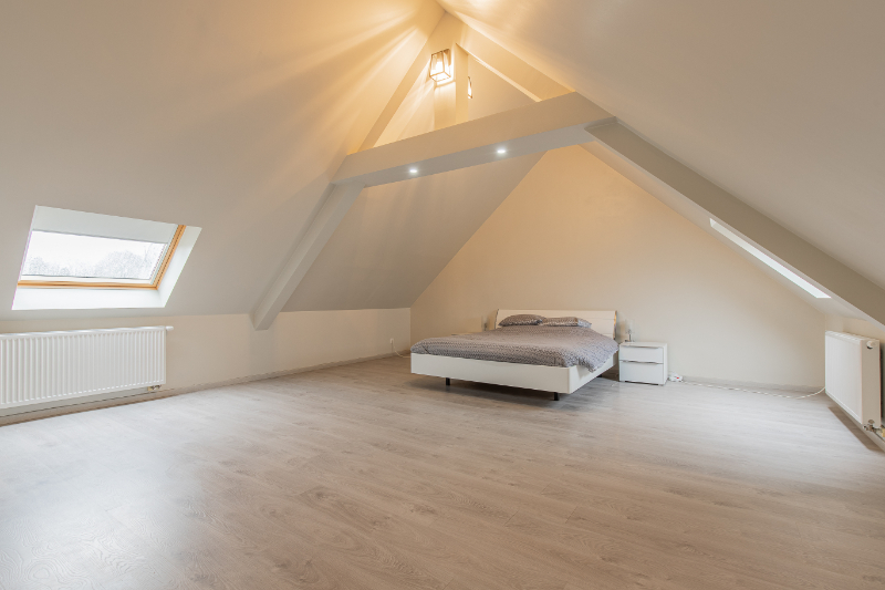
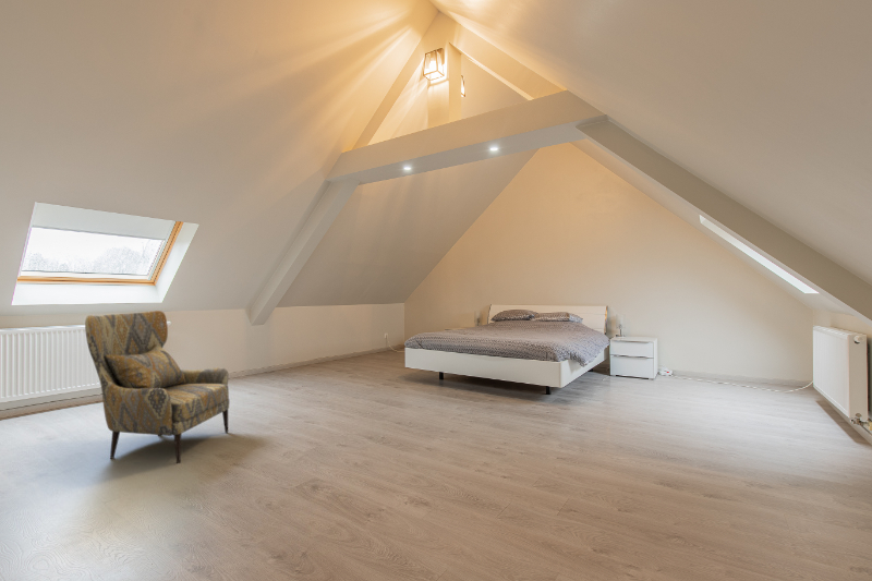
+ armchair (160, 378)
